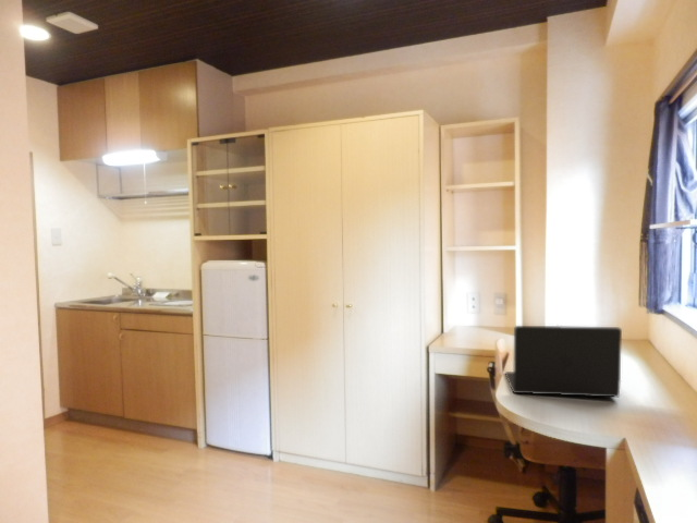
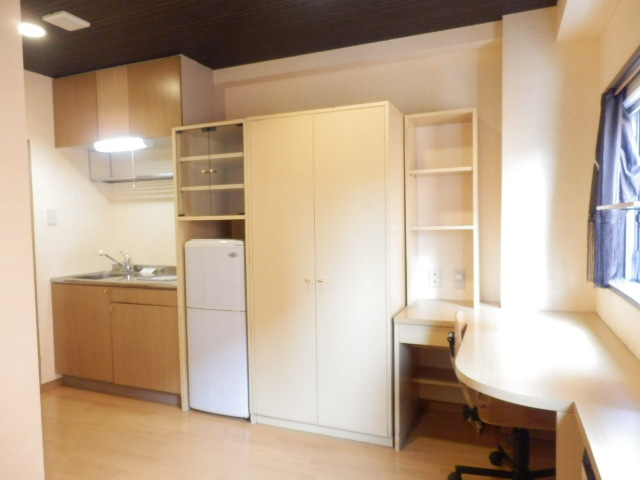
- laptop (558, 353)
